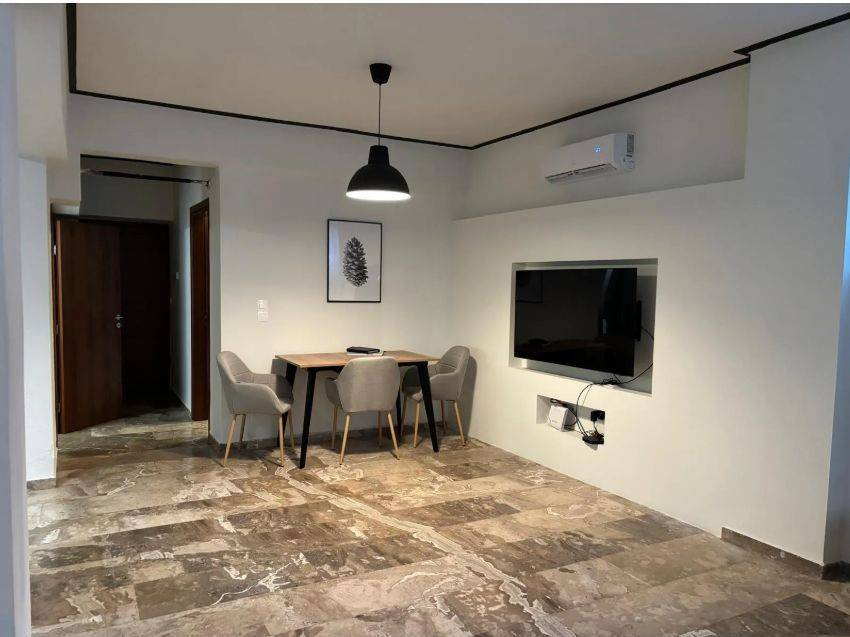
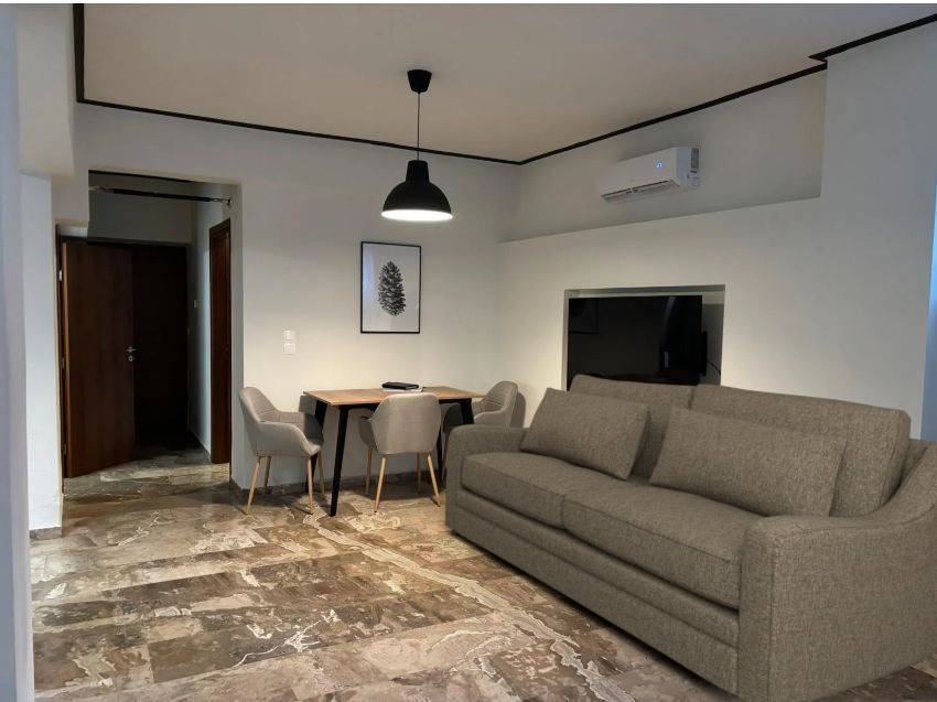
+ sofa (647, 484)
